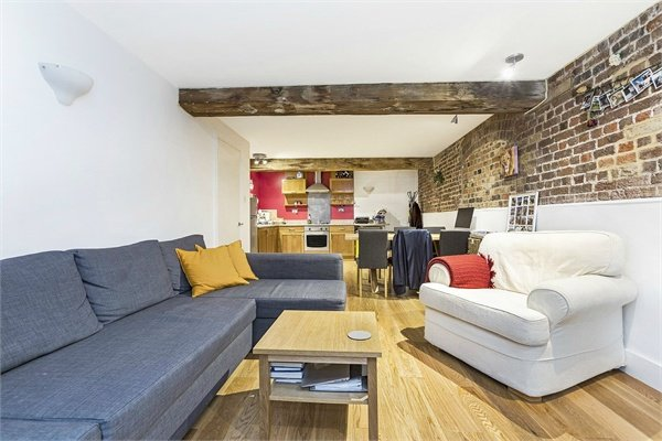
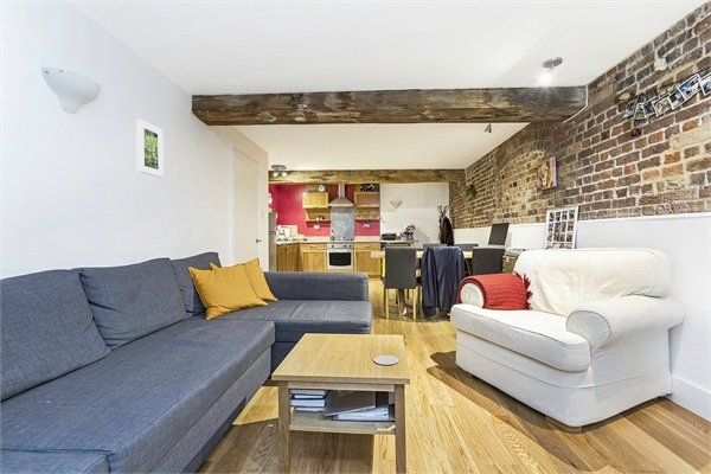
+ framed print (150, 149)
